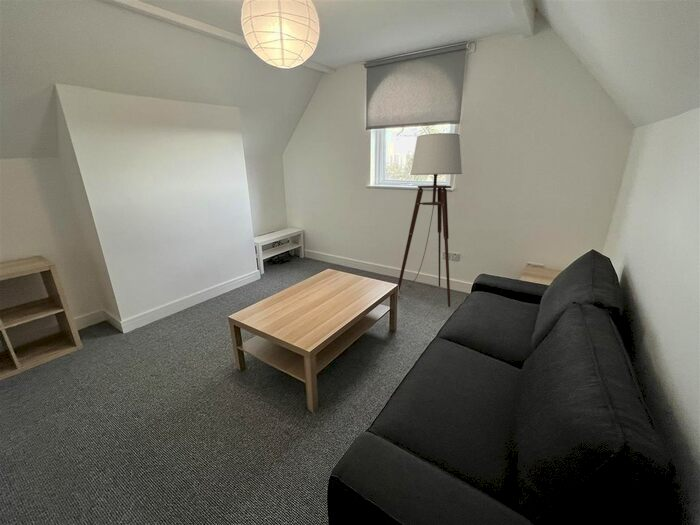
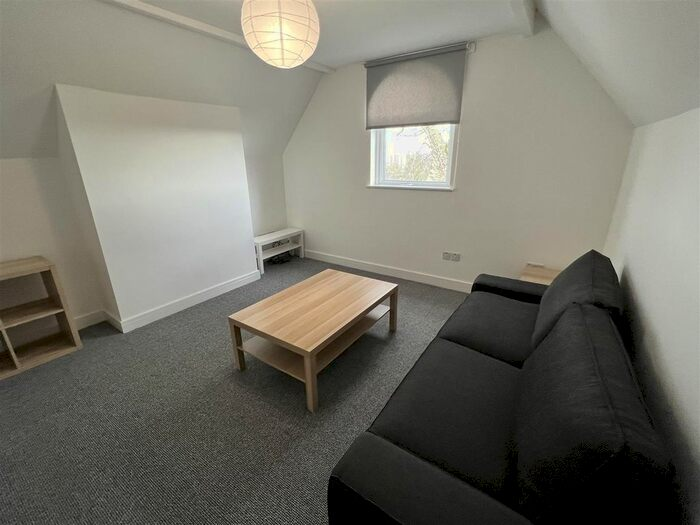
- floor lamp (430, 222)
